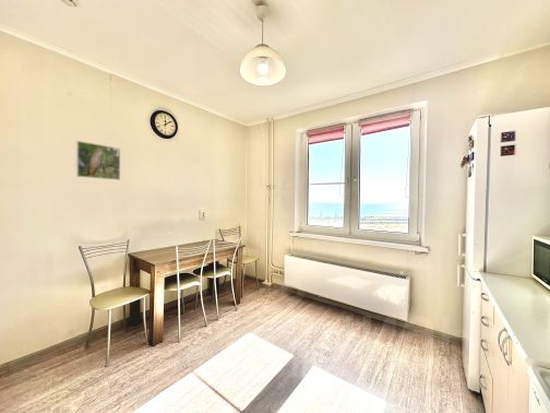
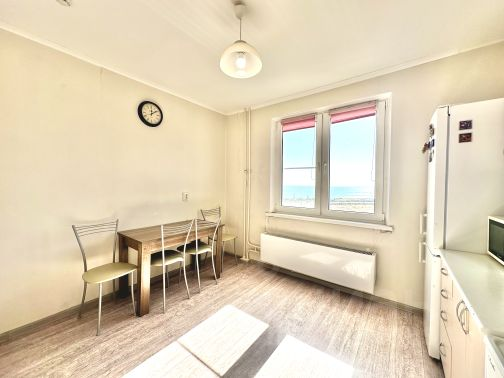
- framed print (99, 162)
